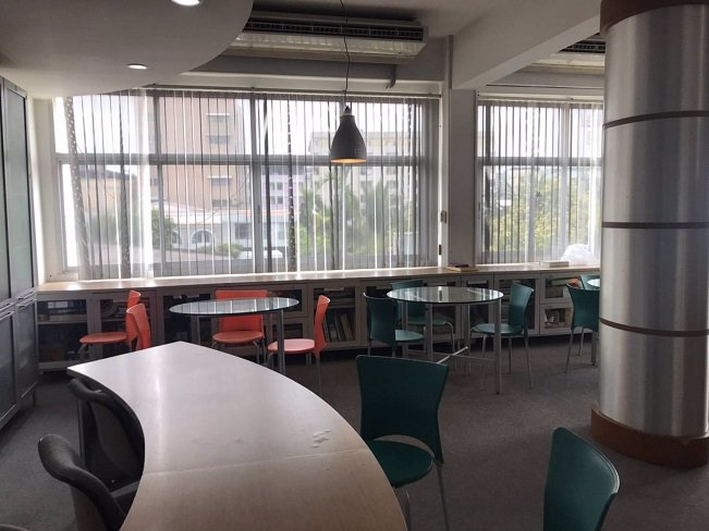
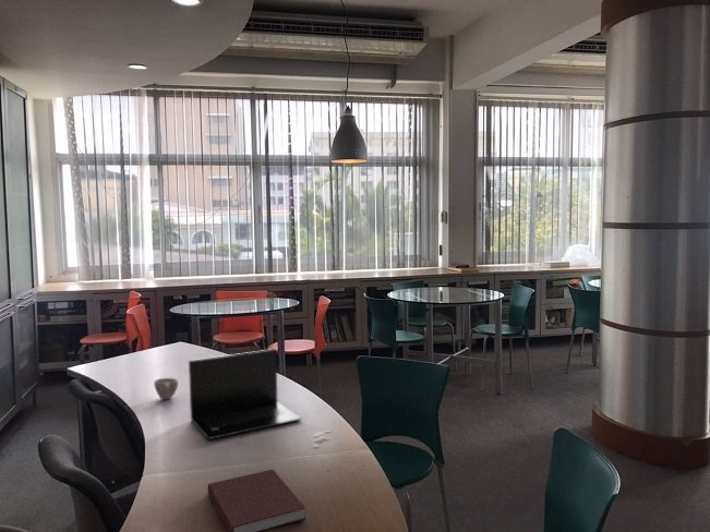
+ cup (167, 389)
+ notebook (254, 500)
+ laptop (244, 390)
